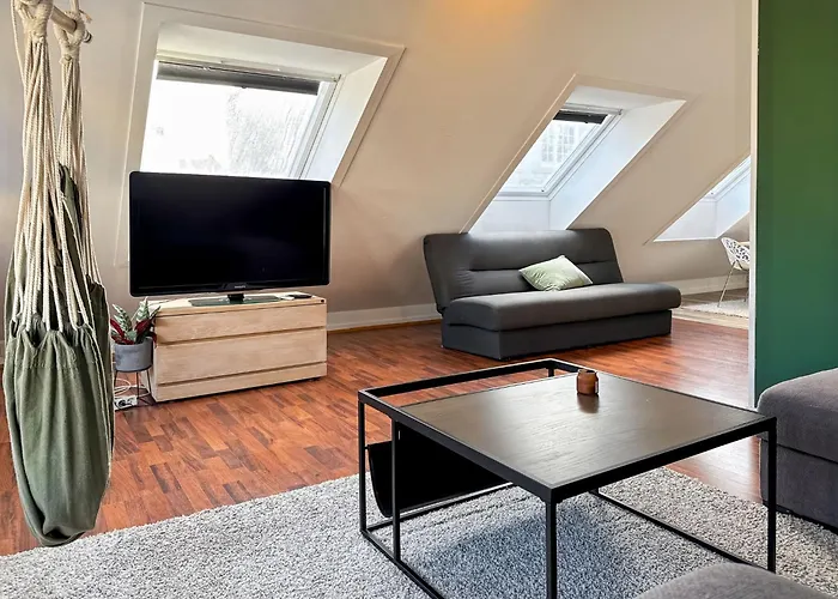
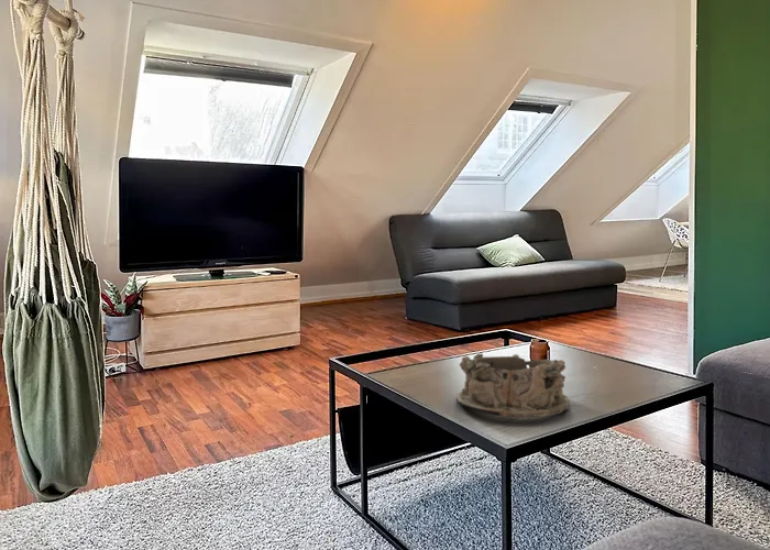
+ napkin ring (512, 380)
